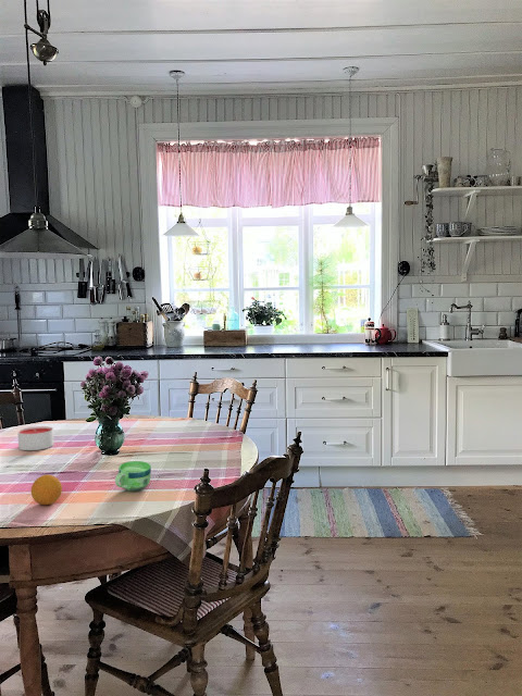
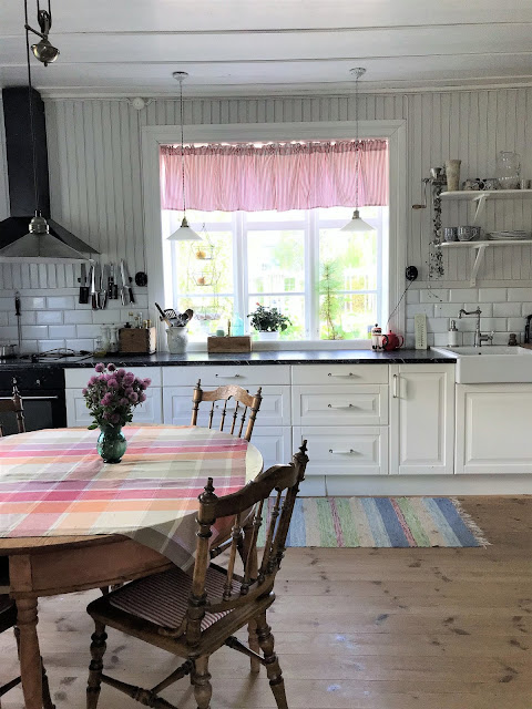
- cup (133, 477)
- candle (36, 437)
- fruit (46, 489)
